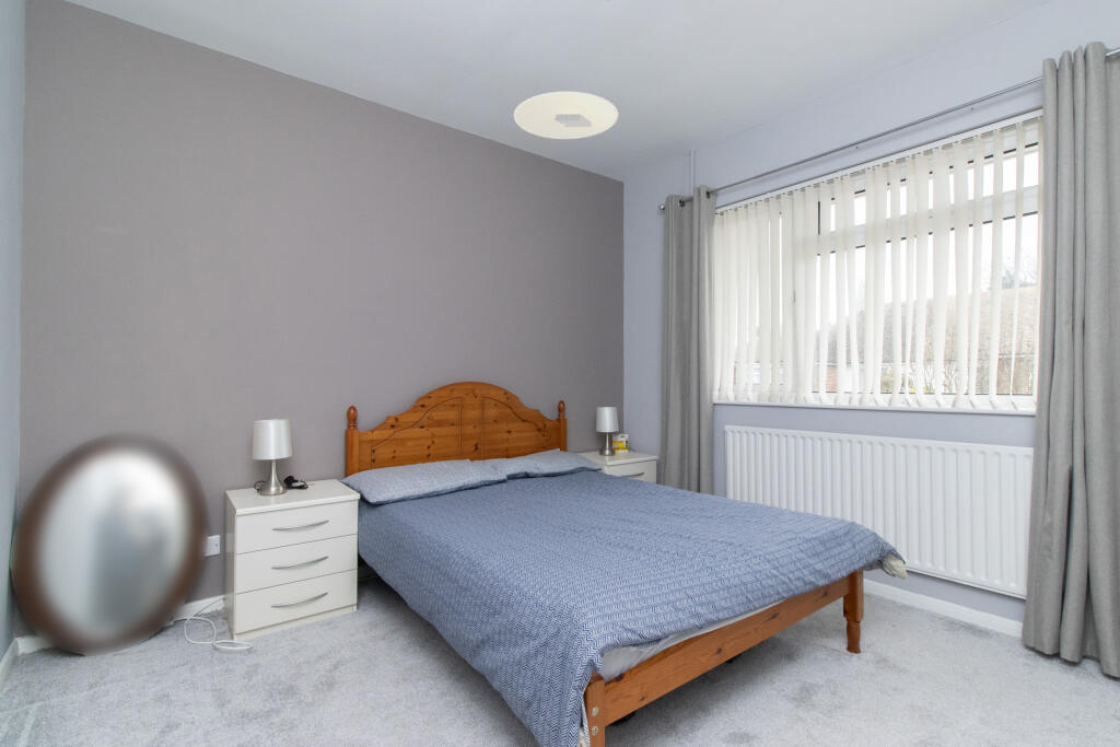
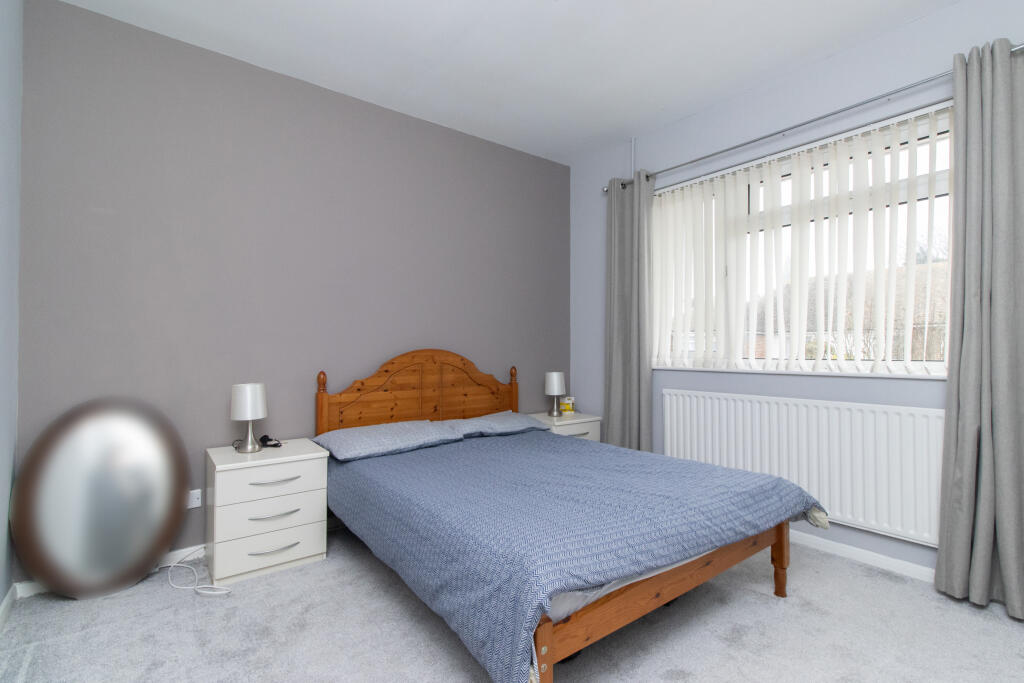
- ceiling light (565, 113)
